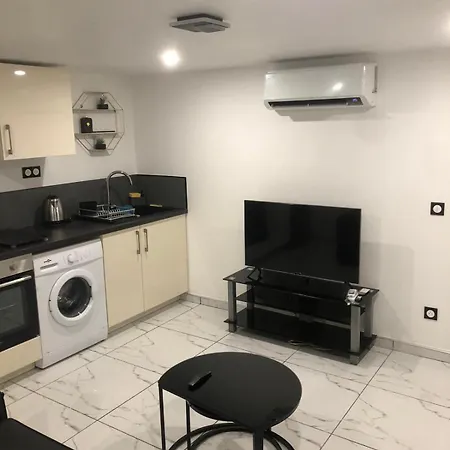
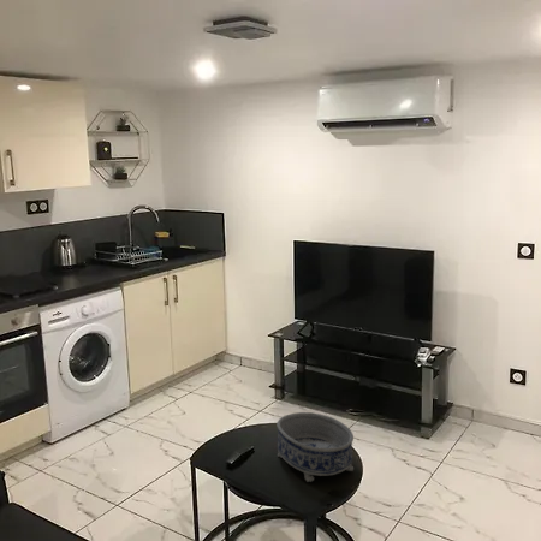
+ decorative bowl (314, 445)
